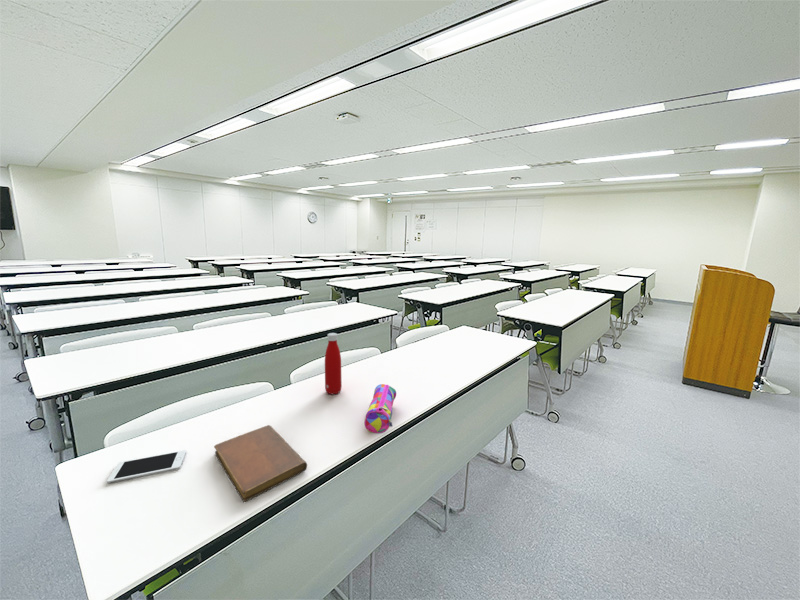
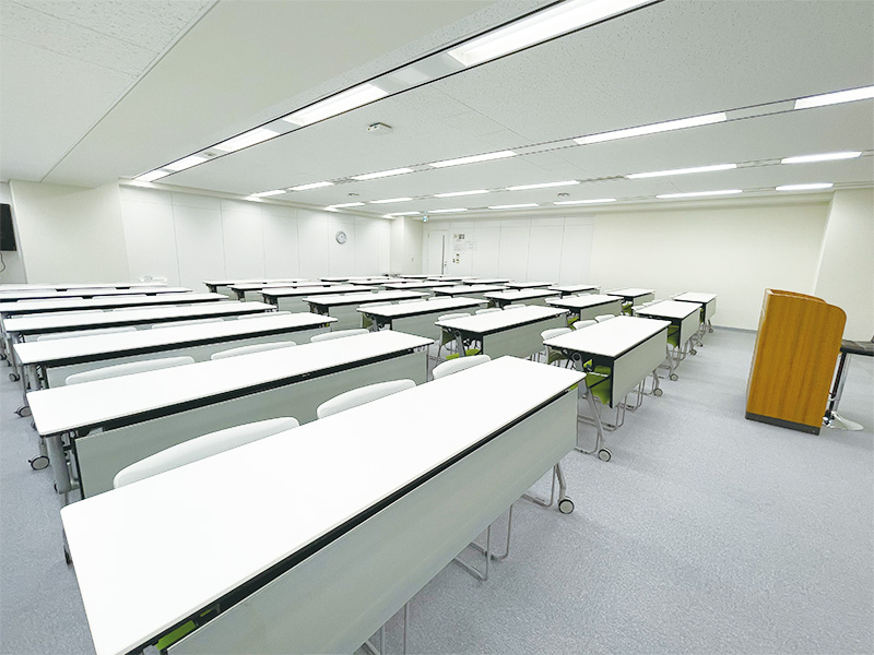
- bottle (333, 363)
- pencil case (381, 406)
- cell phone (149, 465)
- notebook (259, 457)
